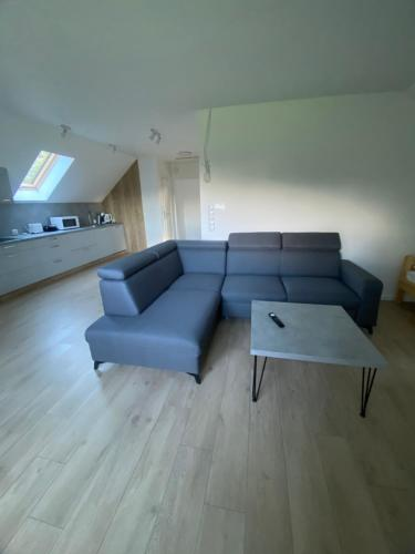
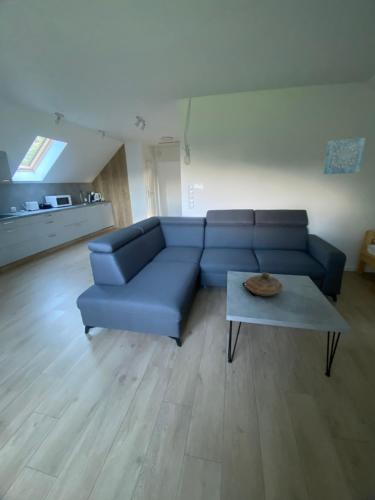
+ decorative bowl (263, 282)
+ wall art (343, 156)
